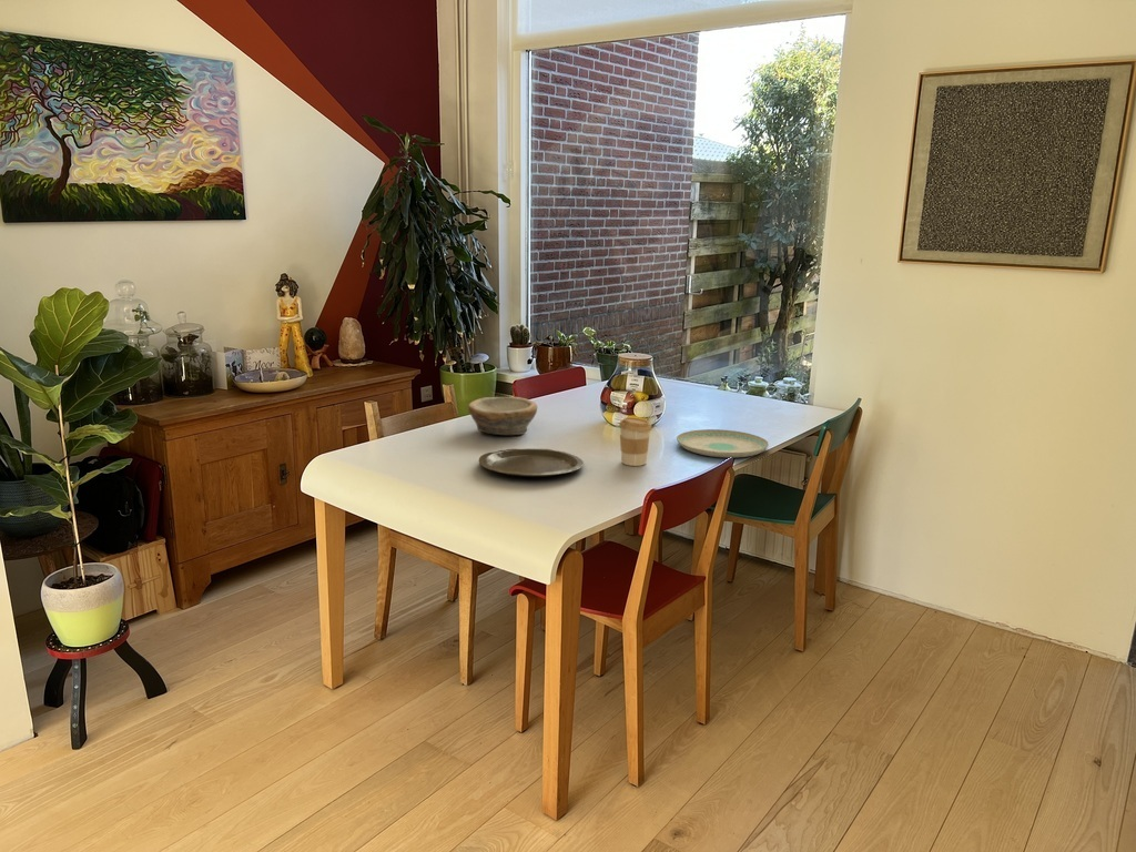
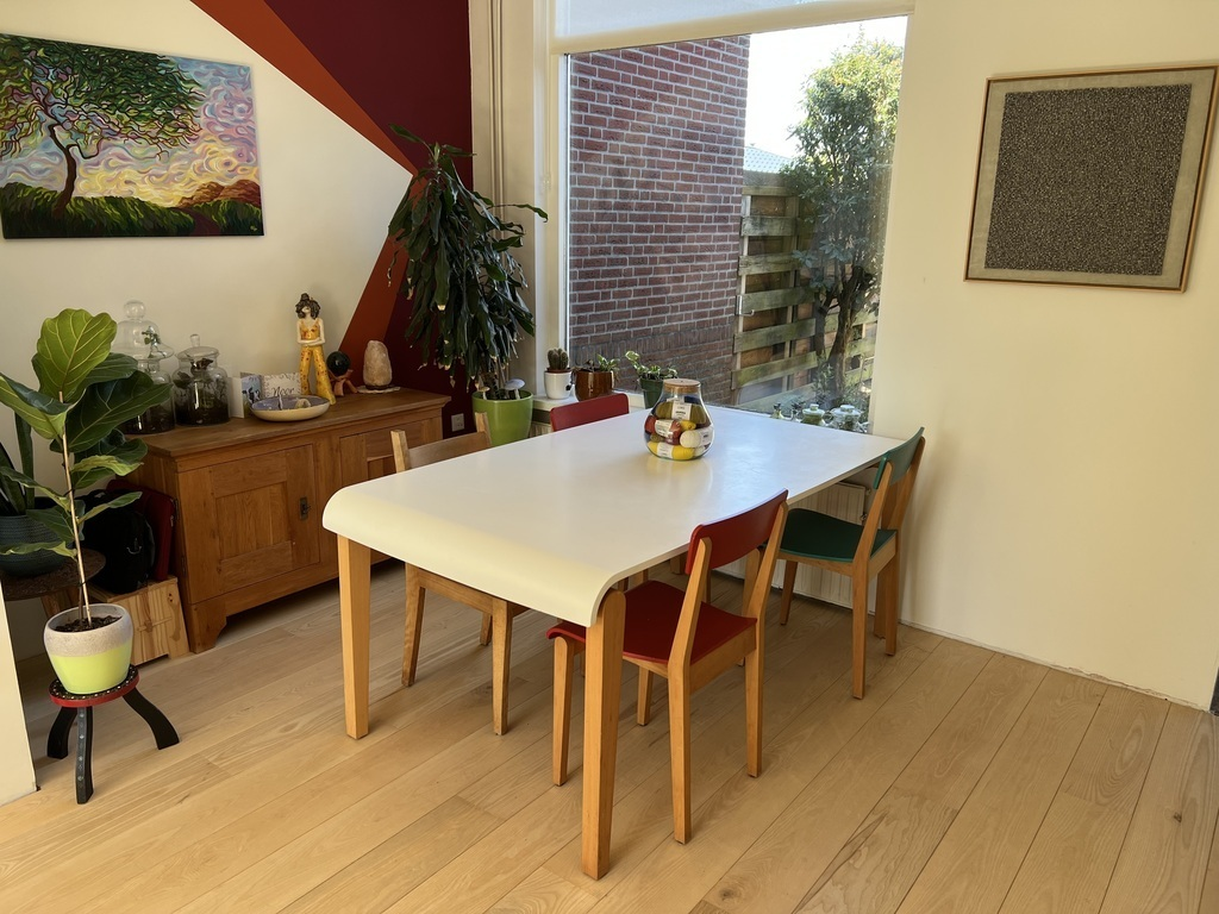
- coffee cup (635, 440)
- plate (530, 463)
- plate (721, 444)
- bowl (503, 417)
